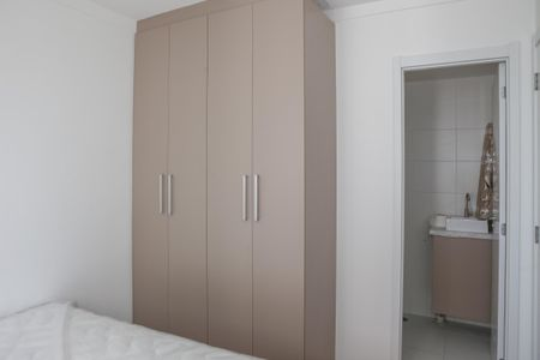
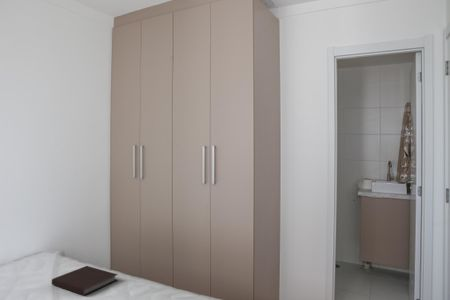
+ notebook (85, 279)
